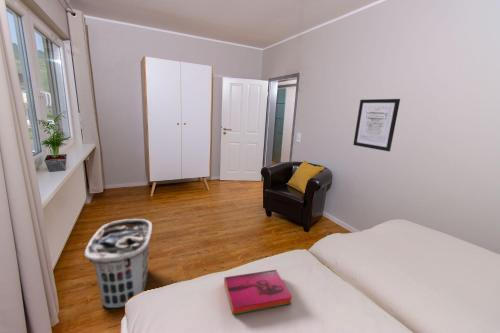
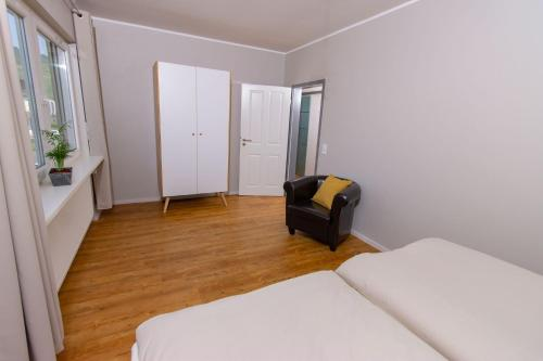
- hardback book (256, 289)
- wall art (374, 124)
- clothes hamper (123, 256)
